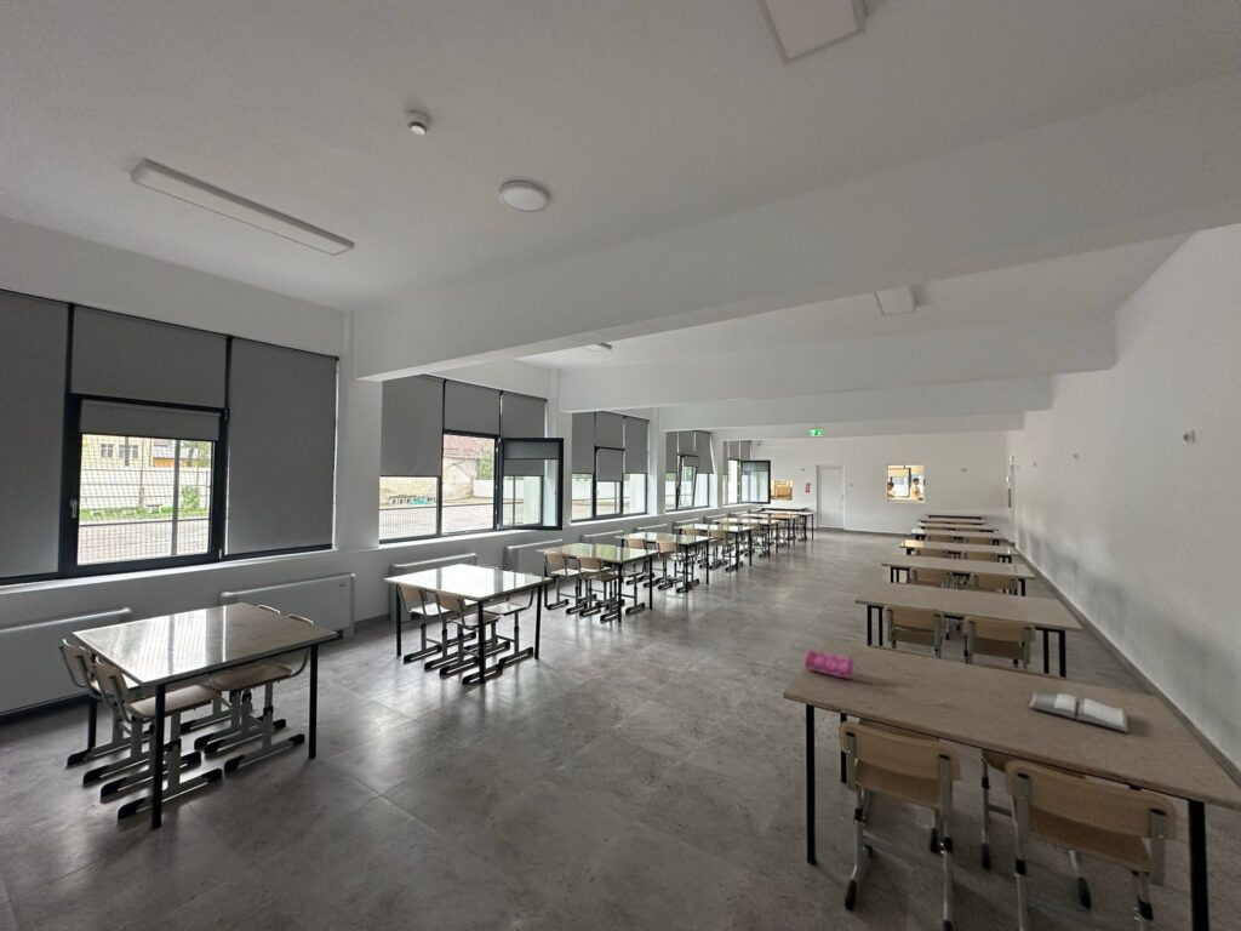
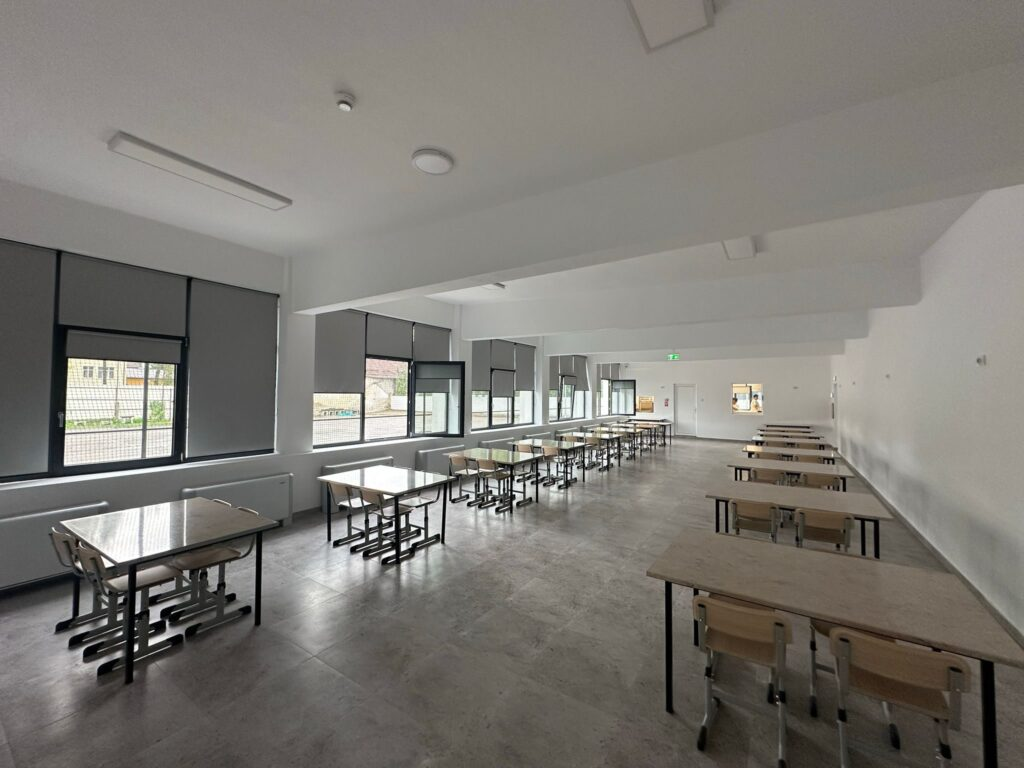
- pencil case (828, 662)
- hardback book (1076, 708)
